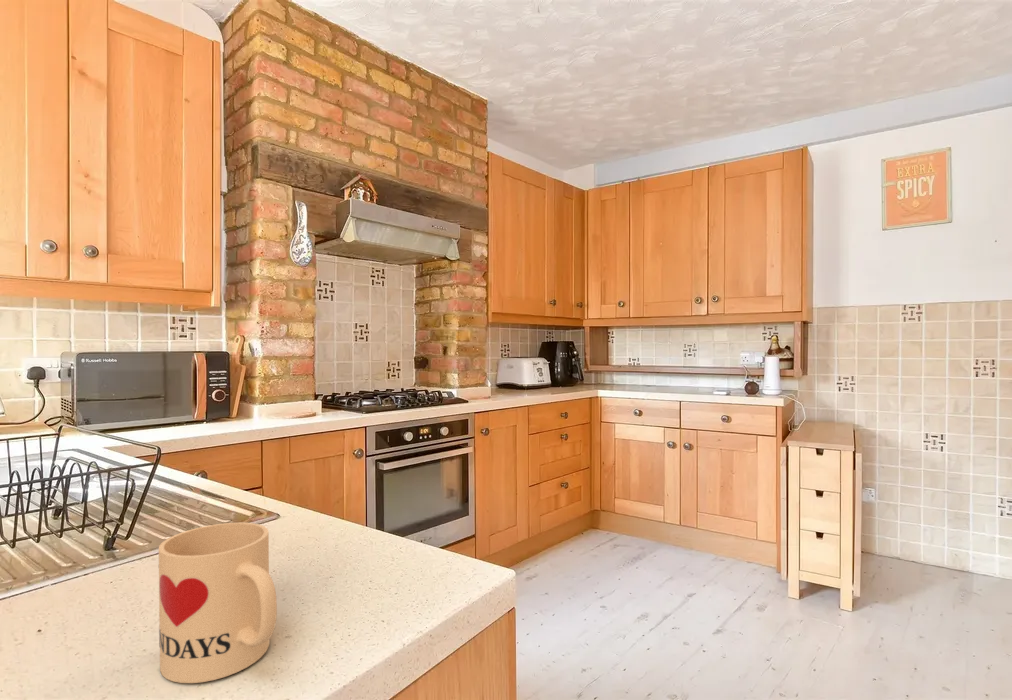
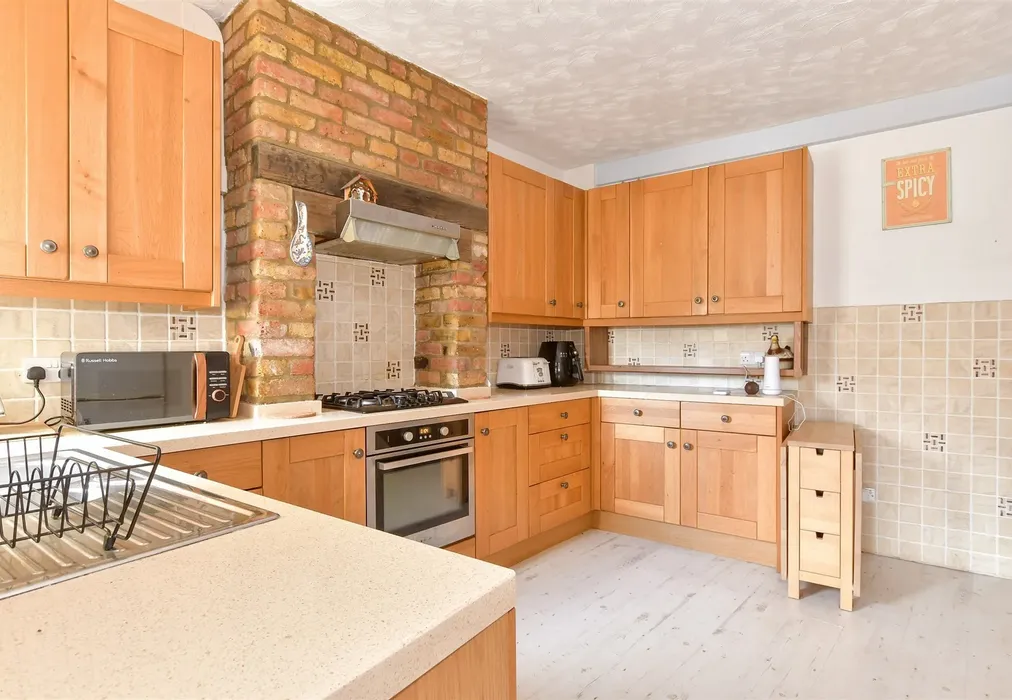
- mug (227, 600)
